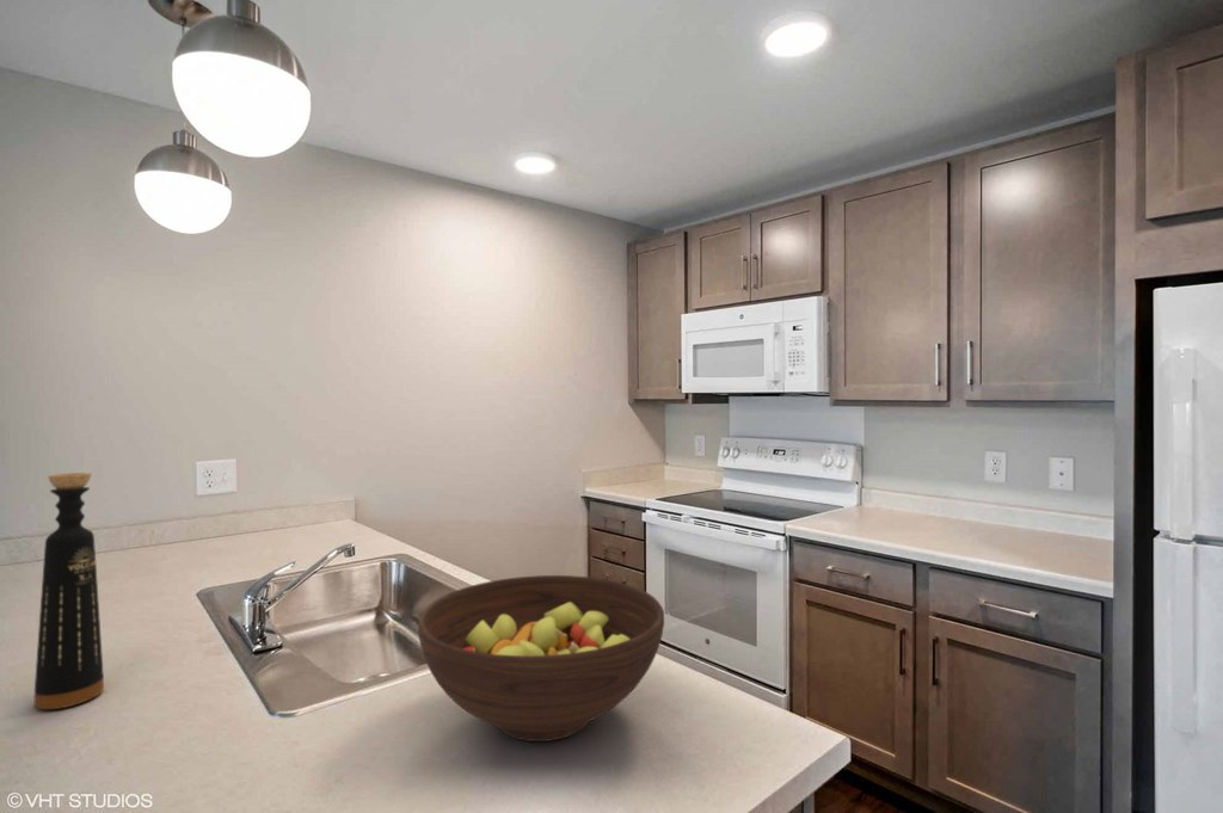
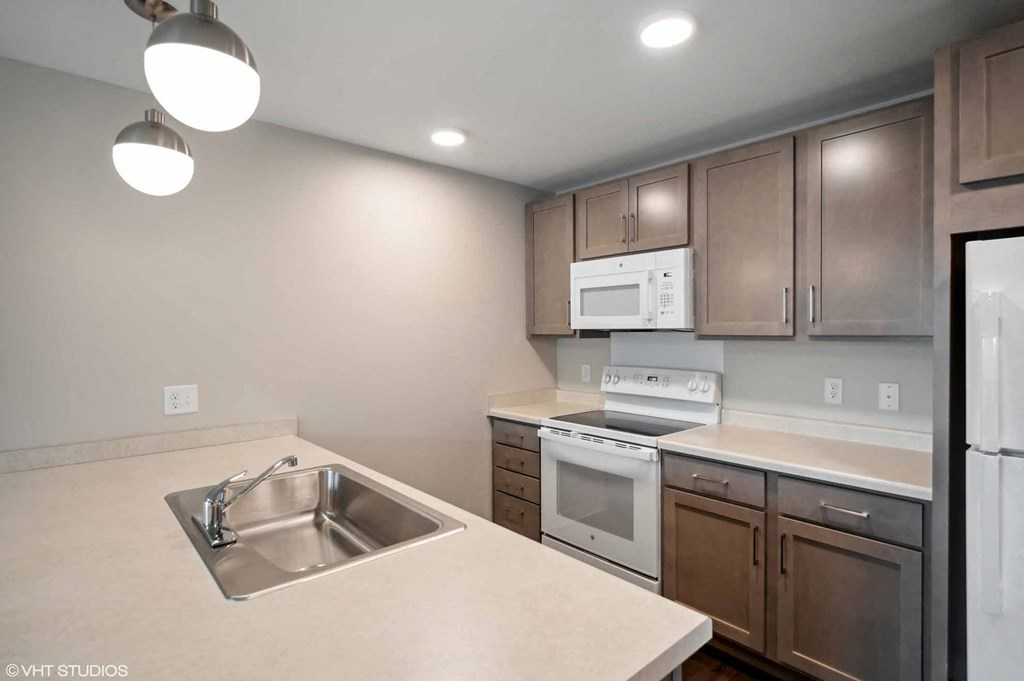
- bottle (69, 585)
- fruit bowl (543, 664)
